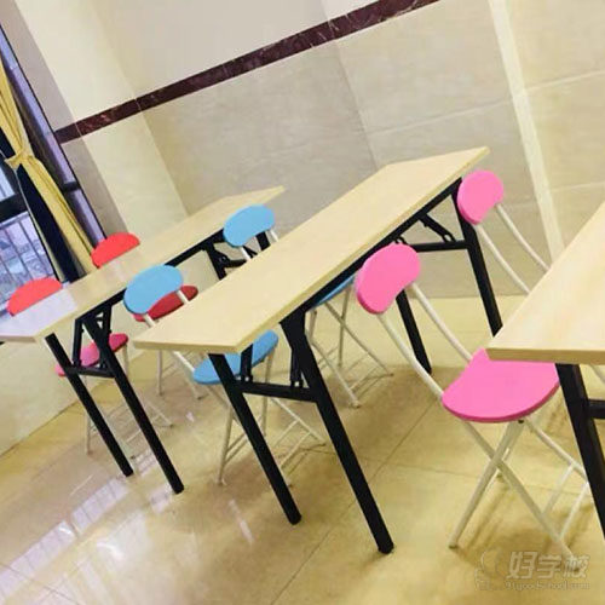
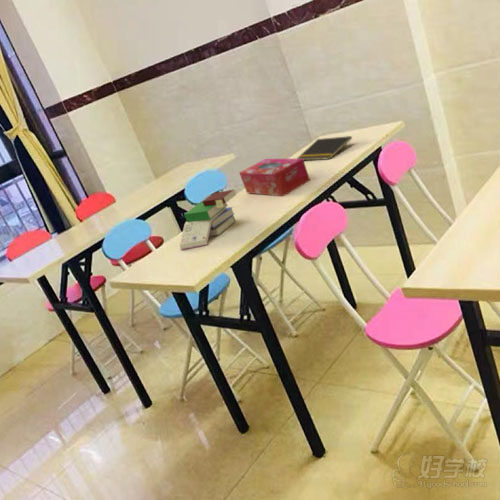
+ tissue box (273, 176)
+ book (208, 218)
+ notepad (323, 148)
